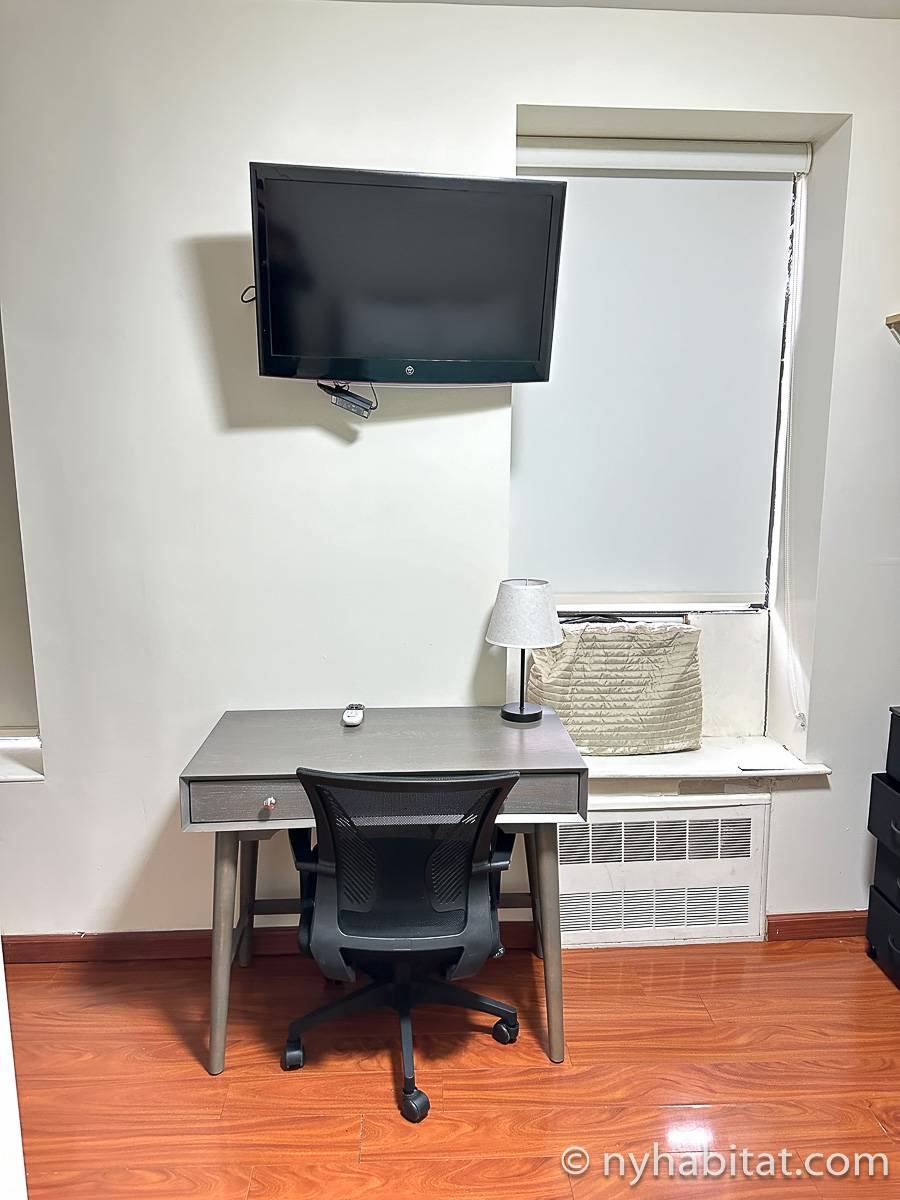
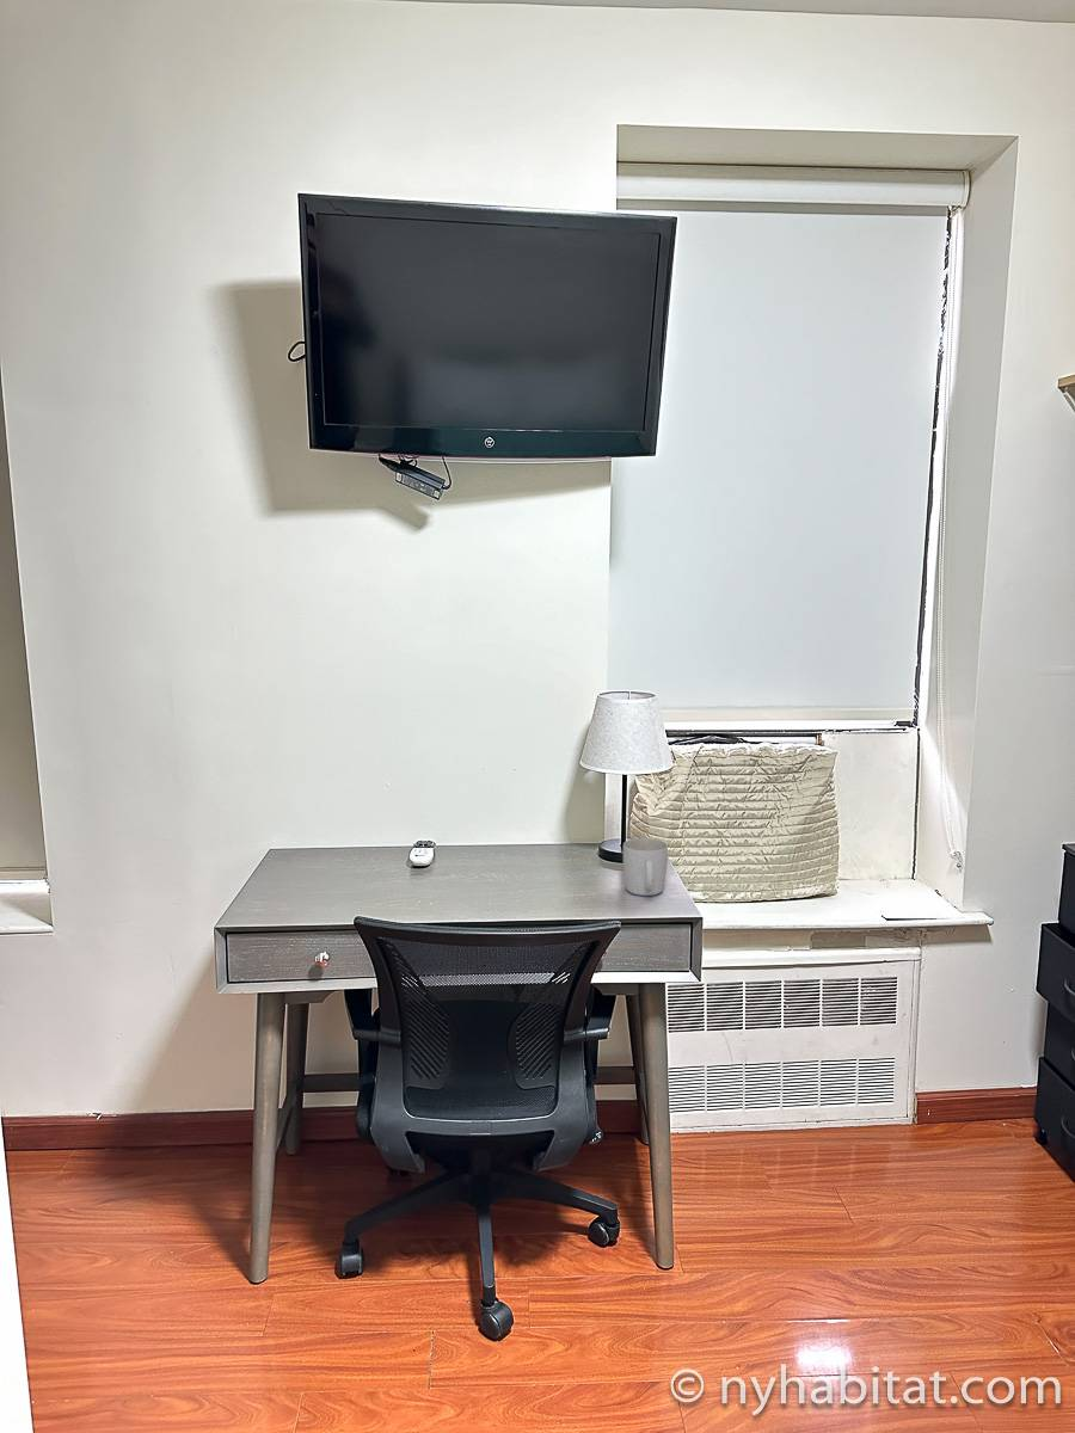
+ mug (645, 869)
